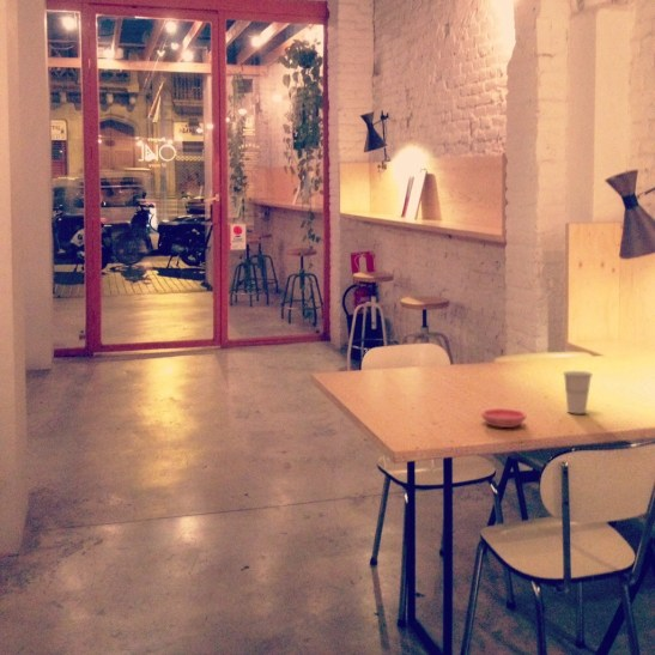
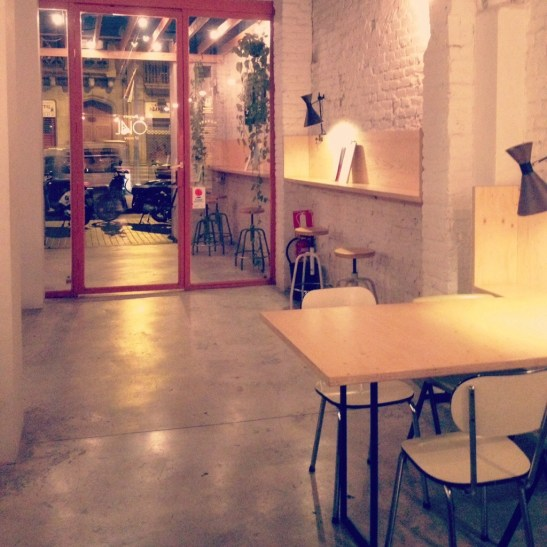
- saucer (503, 418)
- cup (577, 392)
